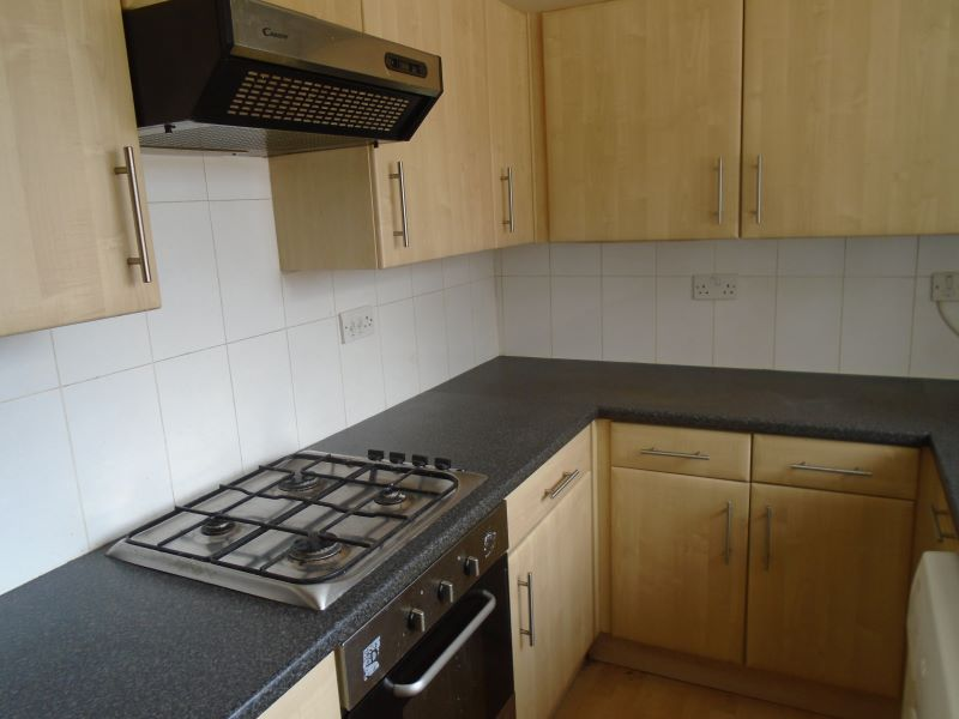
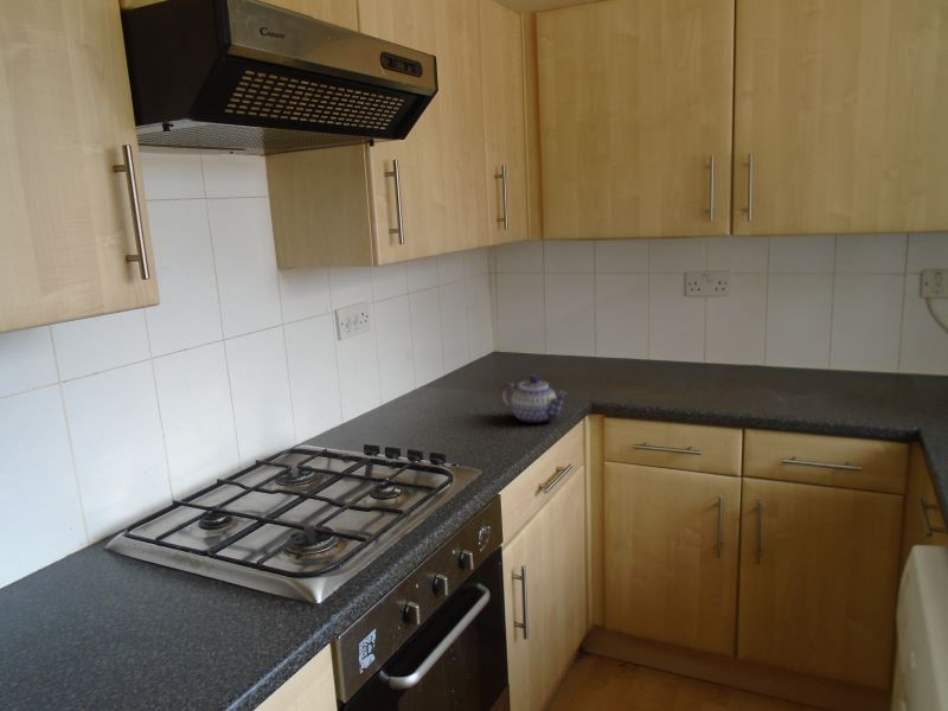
+ teapot (532, 397)
